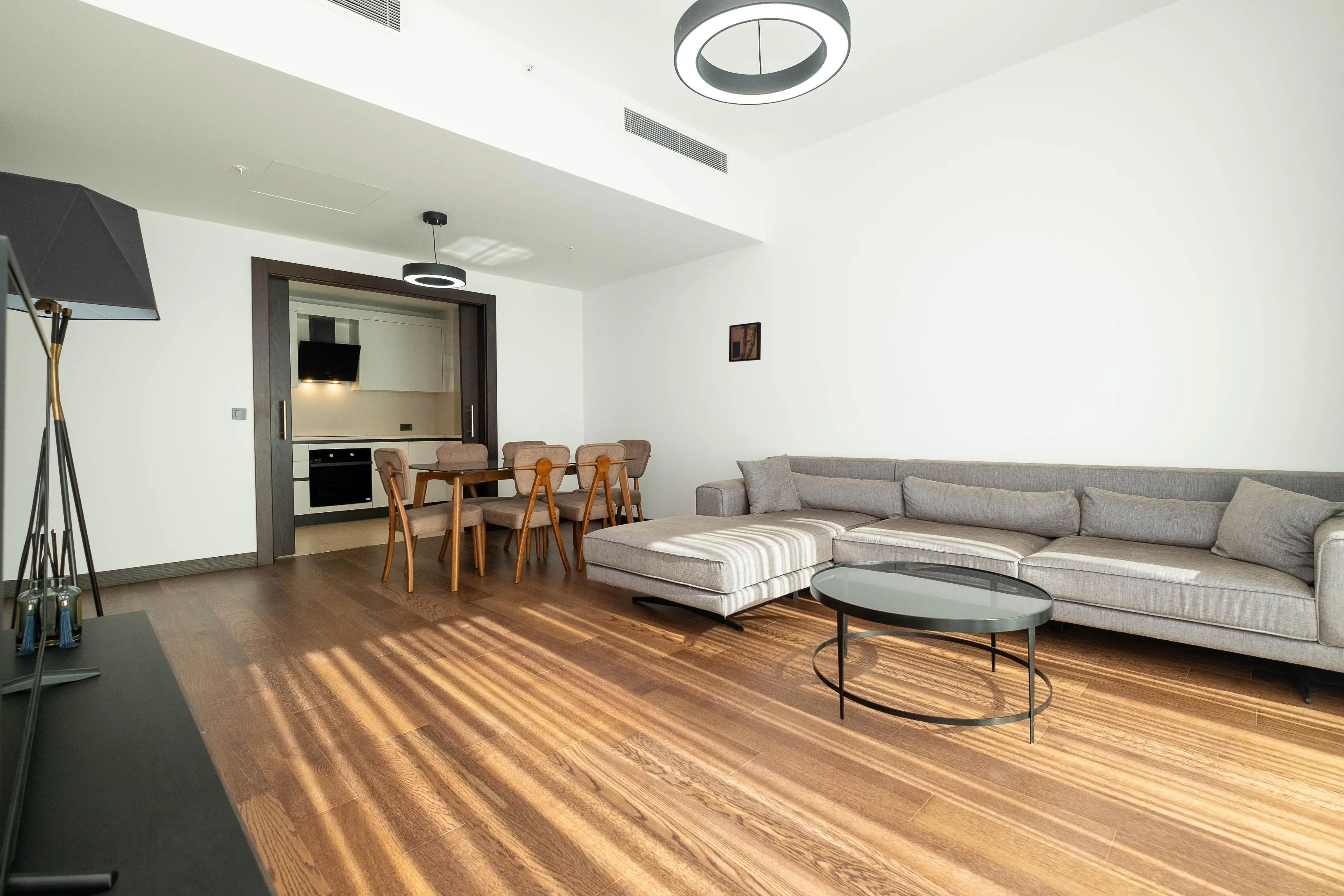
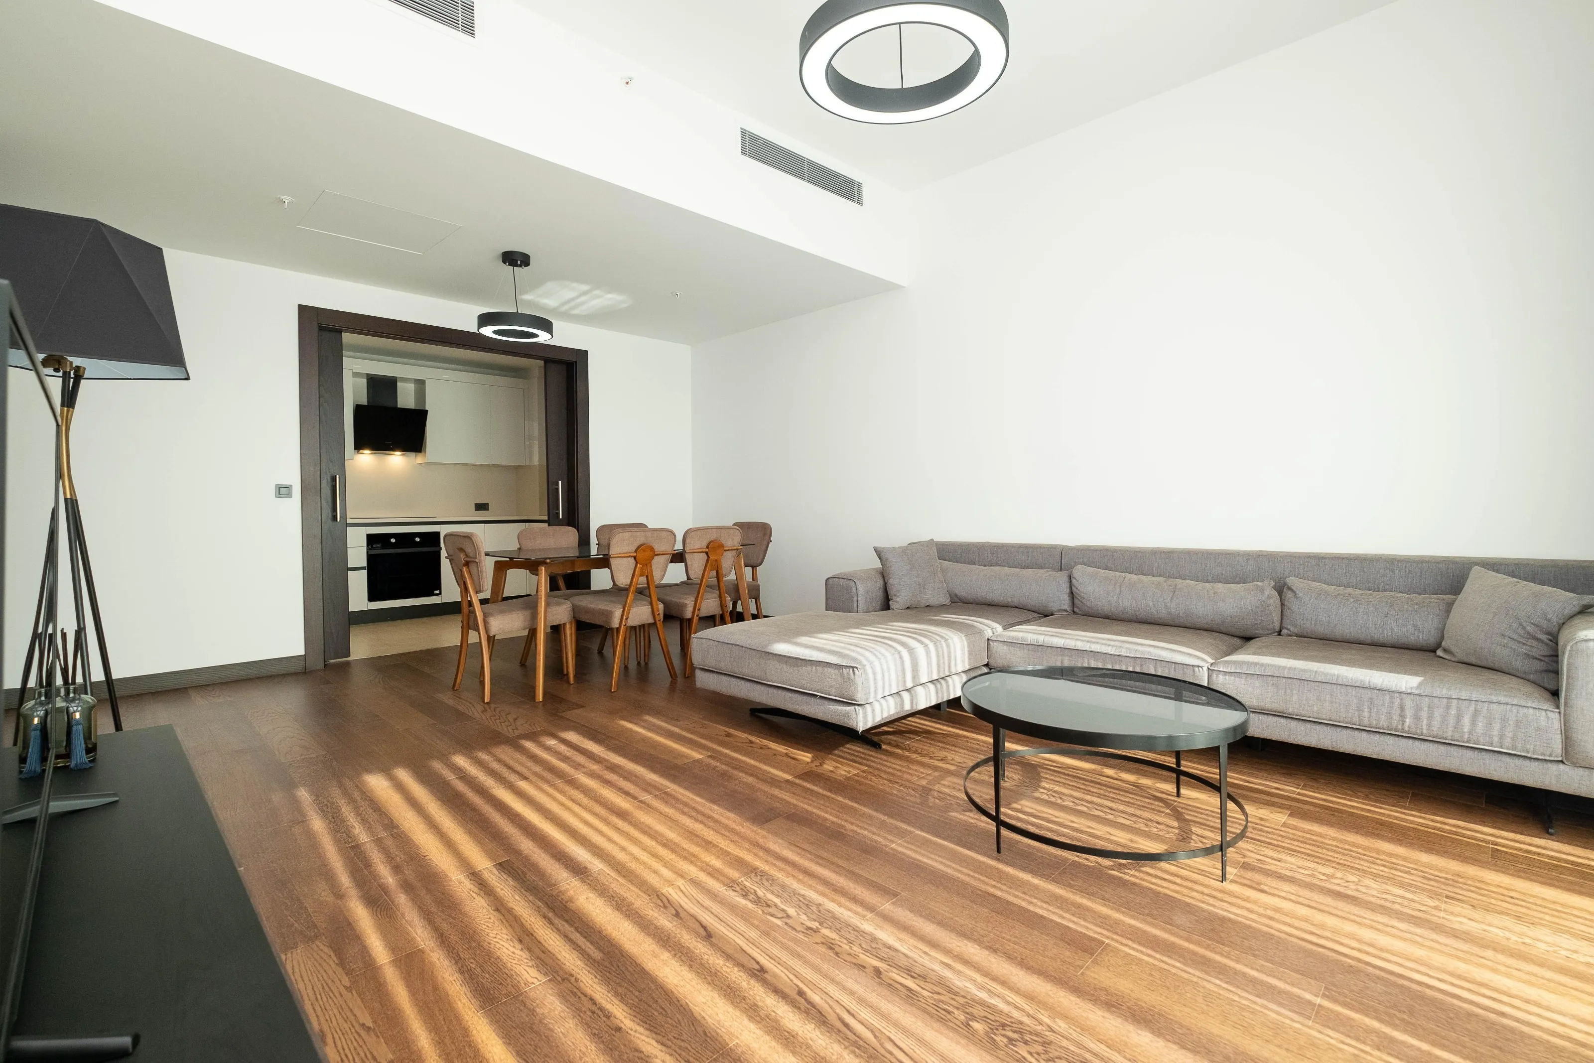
- wall art (745, 342)
